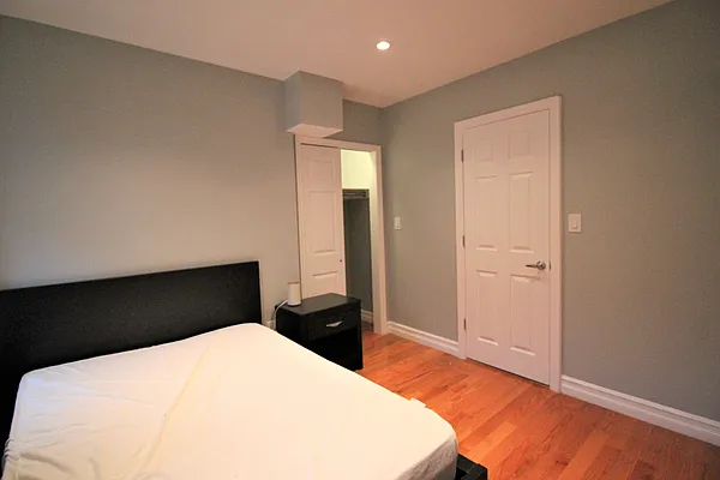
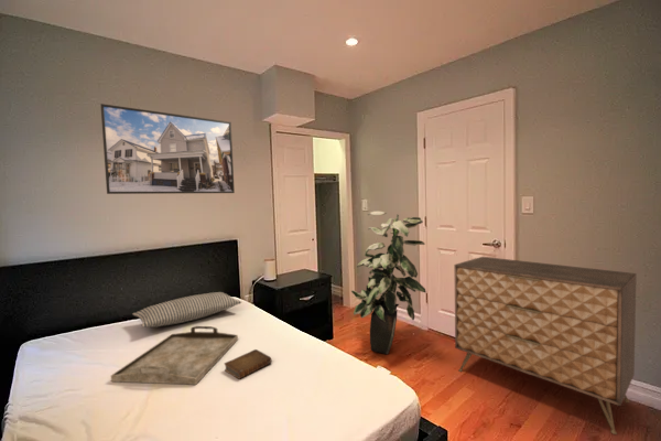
+ indoor plant (387, 280)
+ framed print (175, 153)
+ pillow (188, 308)
+ serving tray (182, 351)
+ dresser (535, 327)
+ book (248, 363)
